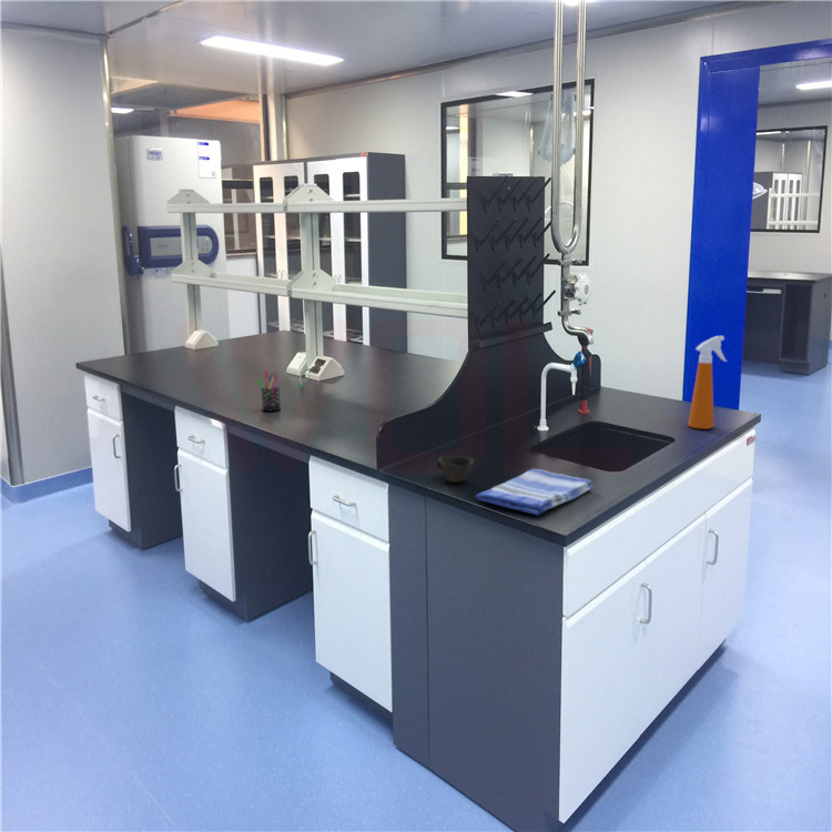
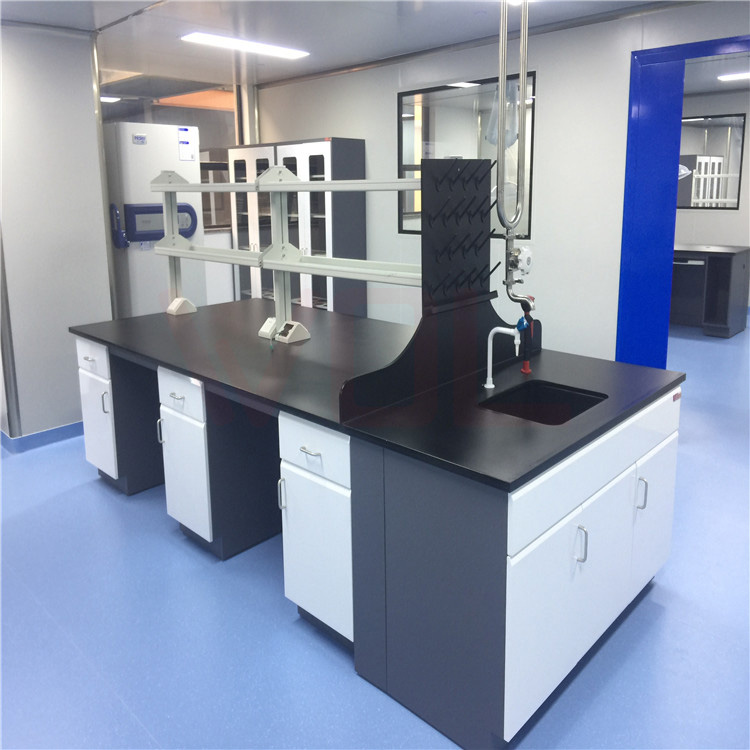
- spray bottle (709, 381)
- pen holder (267, 390)
- dish towel (535, 489)
- cup (454, 468)
